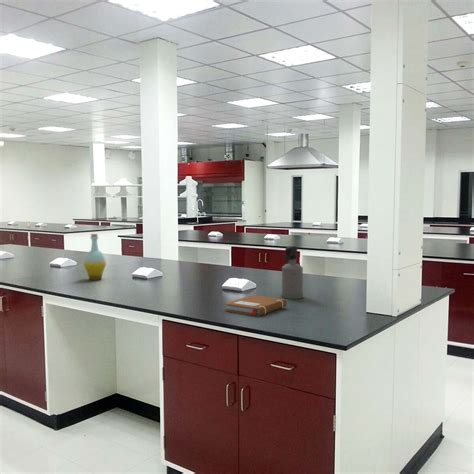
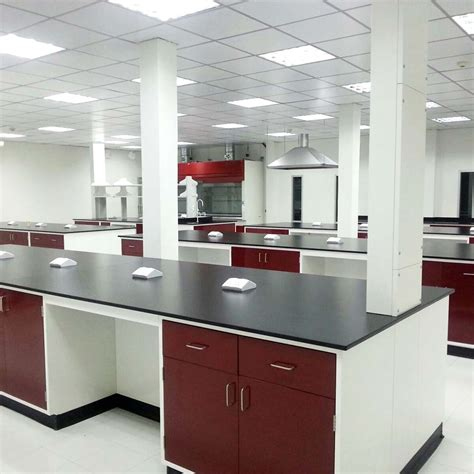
- notebook (255, 305)
- bottle (94, 256)
- spray bottle (291, 271)
